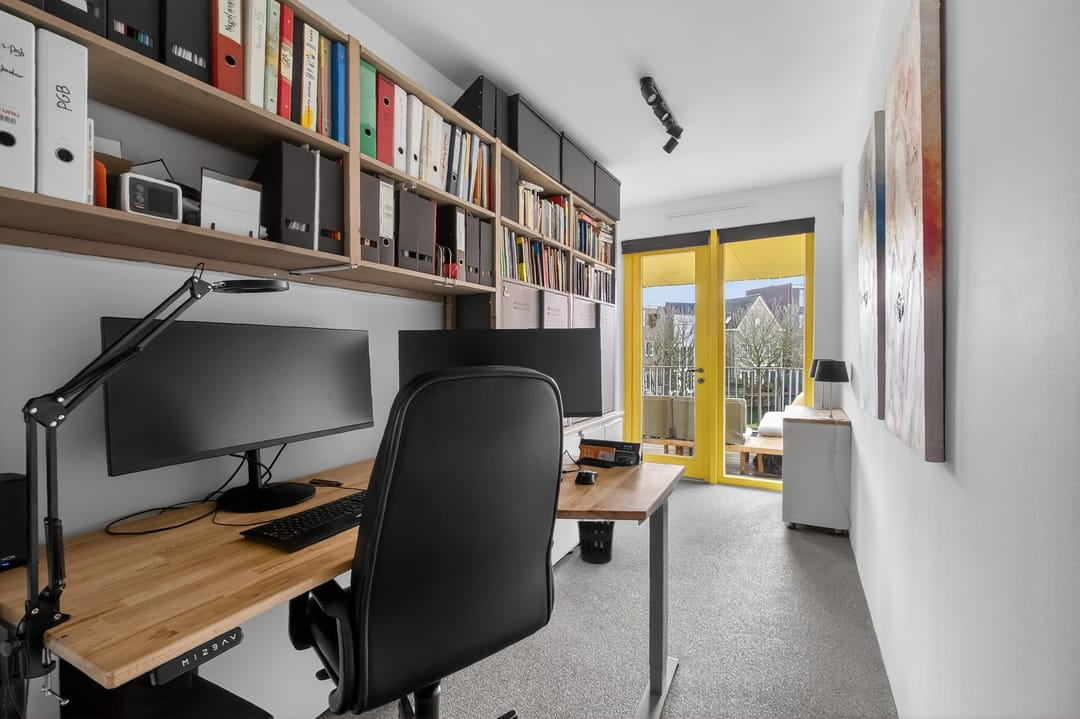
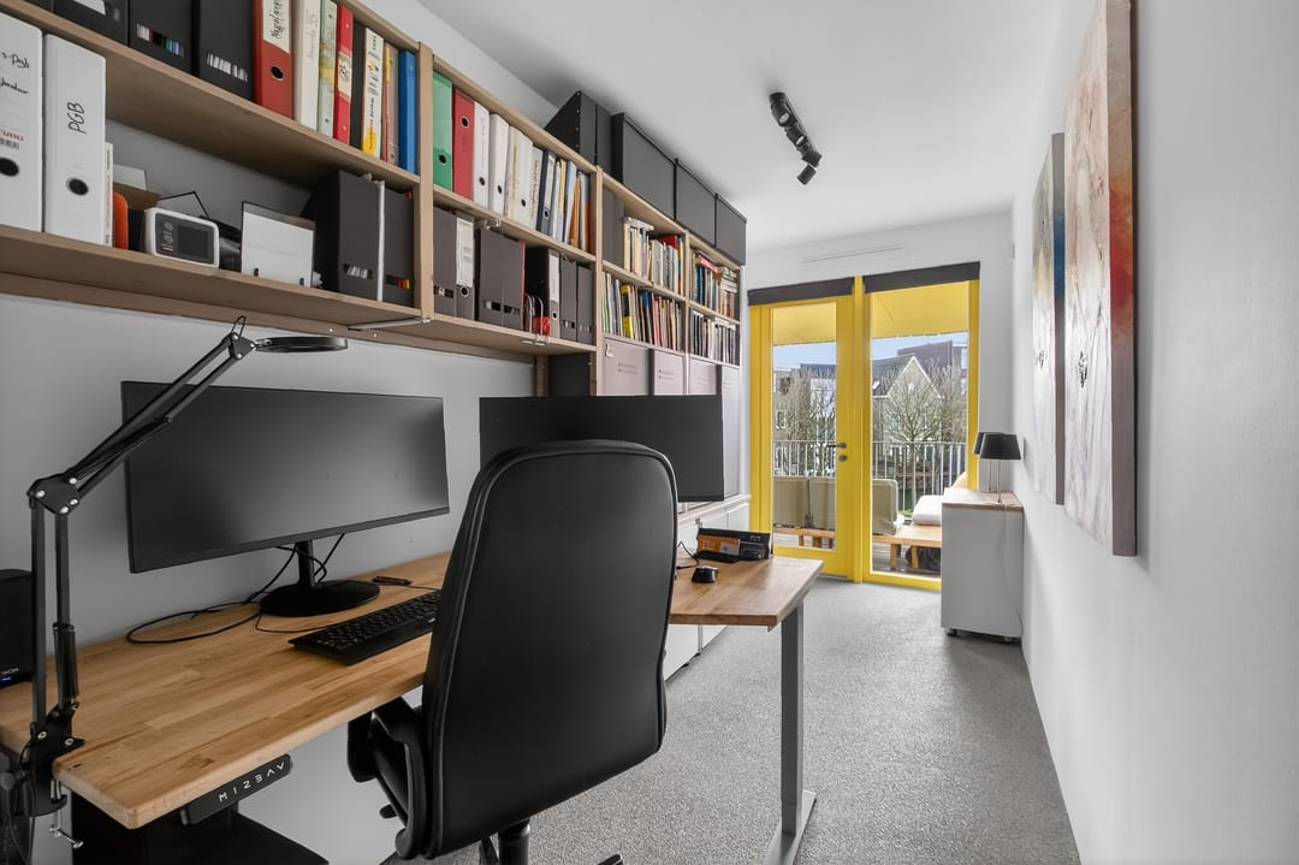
- wastebasket (595, 532)
